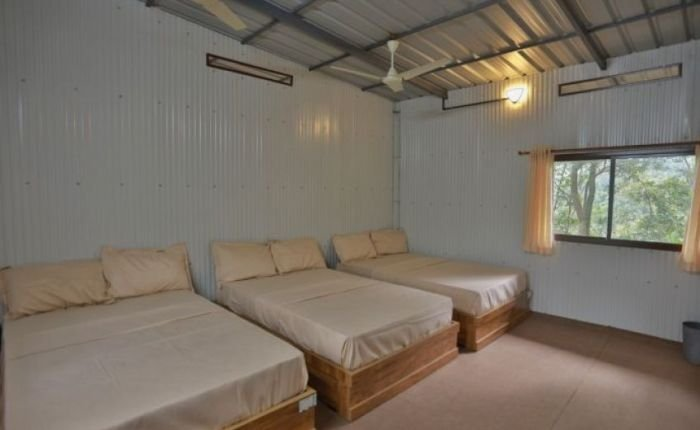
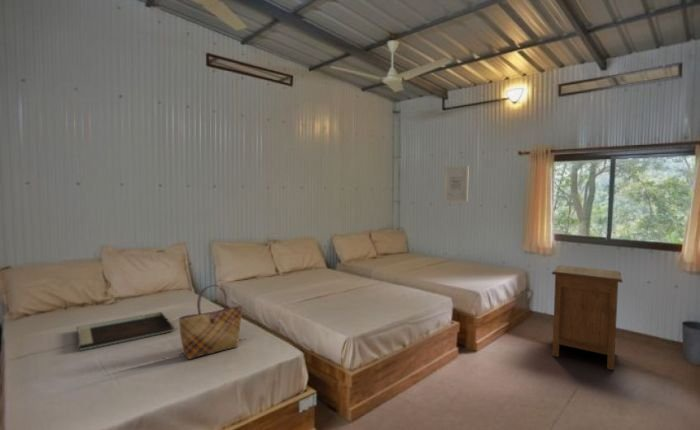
+ tray (125, 329)
+ tote bag (212, 317)
+ wall art (455, 184)
+ nightstand (585, 312)
